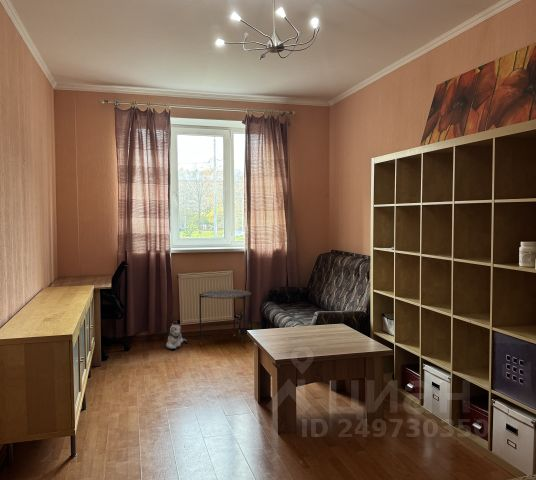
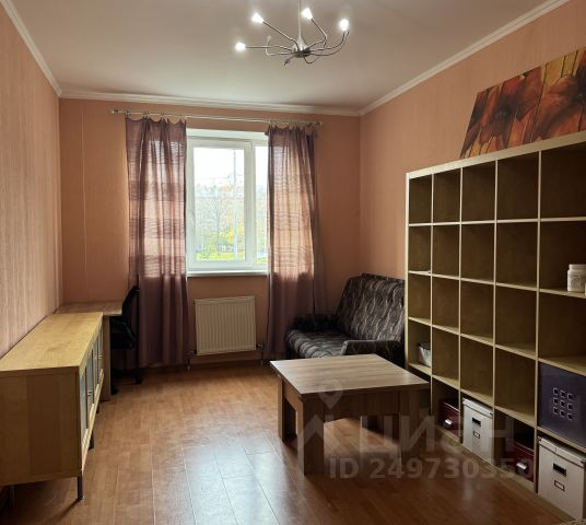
- side table (225, 323)
- plush toy (176, 334)
